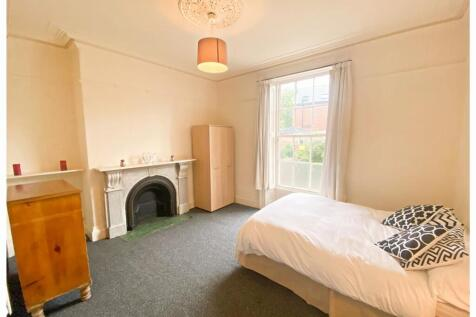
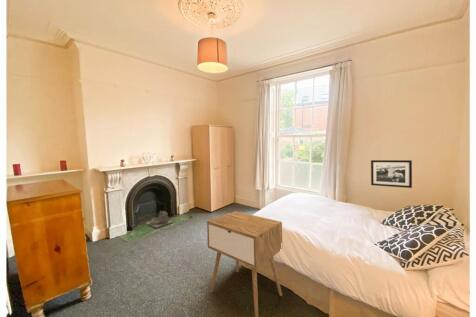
+ nightstand (244, 257)
+ boots (159, 216)
+ picture frame (390, 173)
